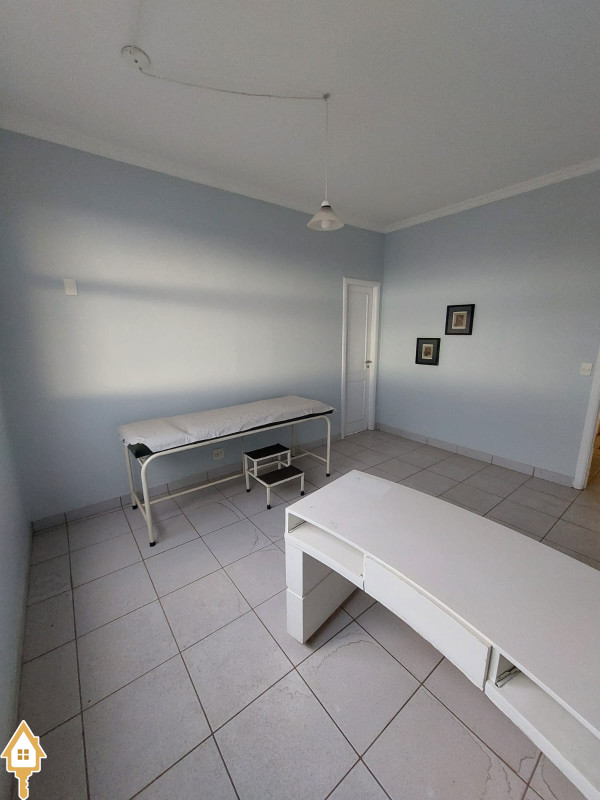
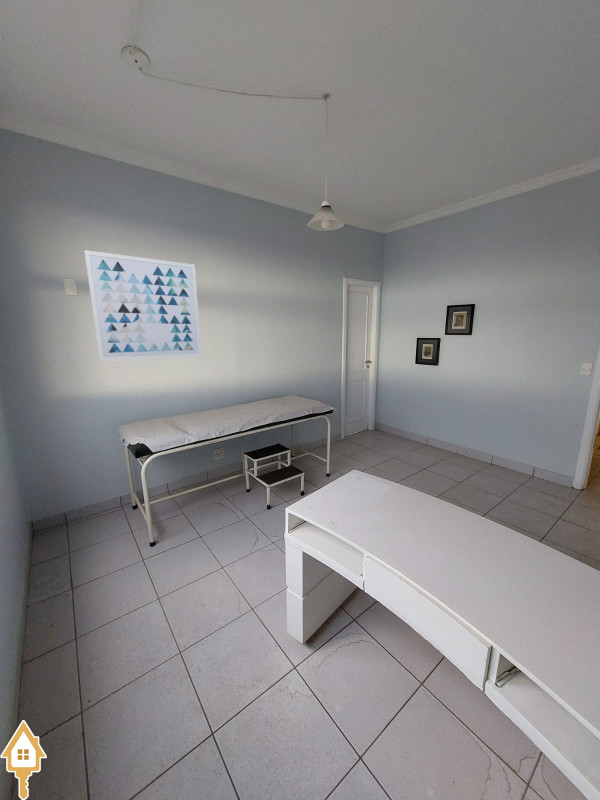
+ wall art (150, 310)
